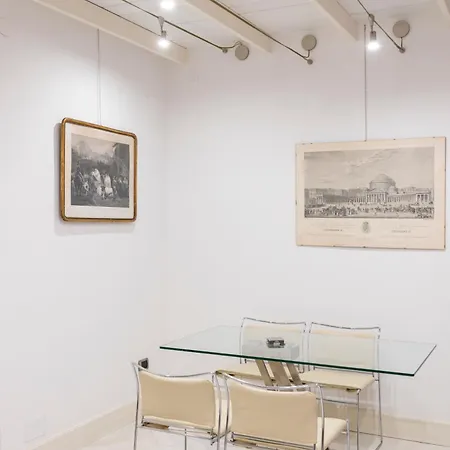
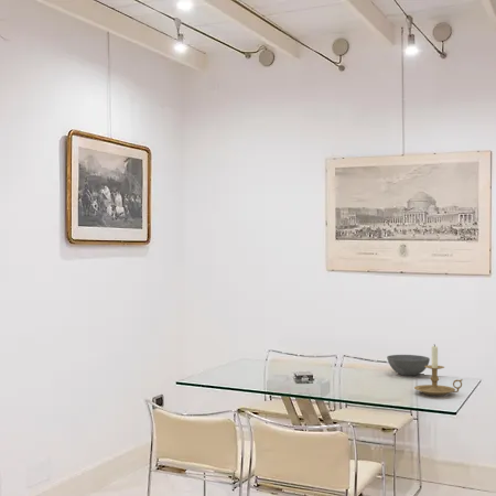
+ bowl (408, 365)
+ candle holder (434, 368)
